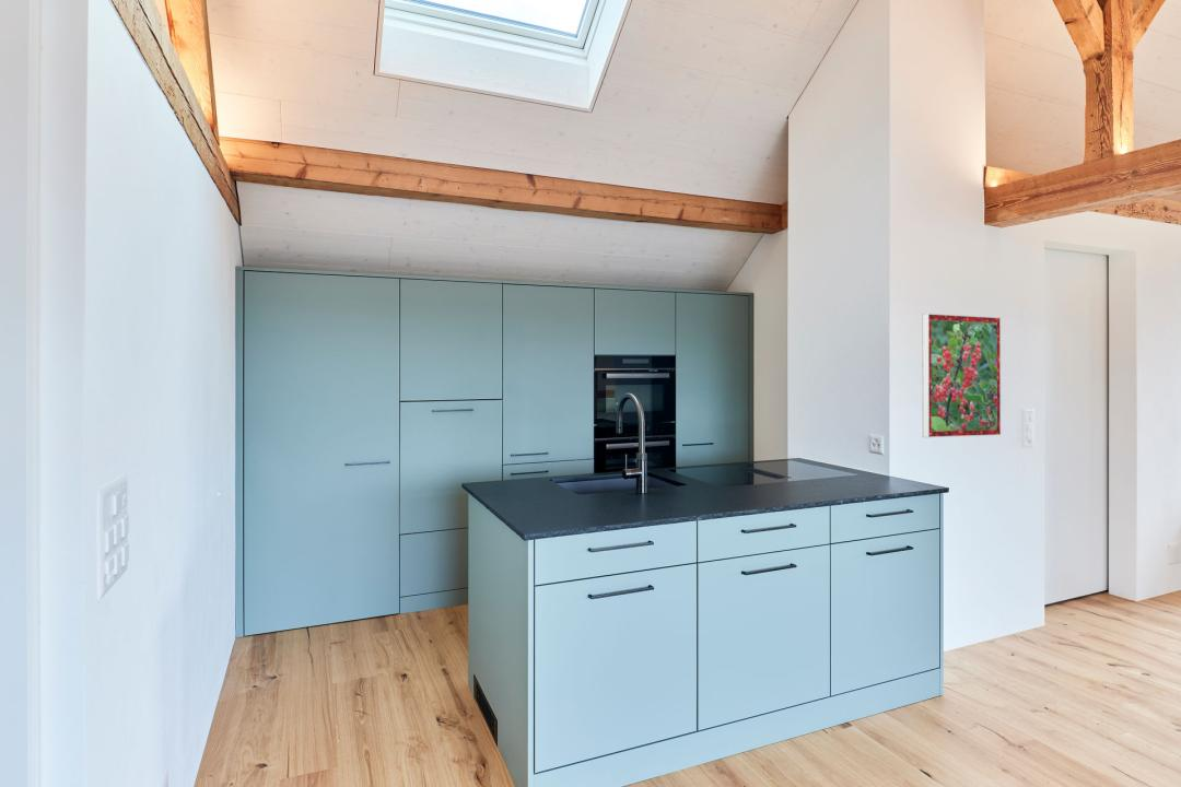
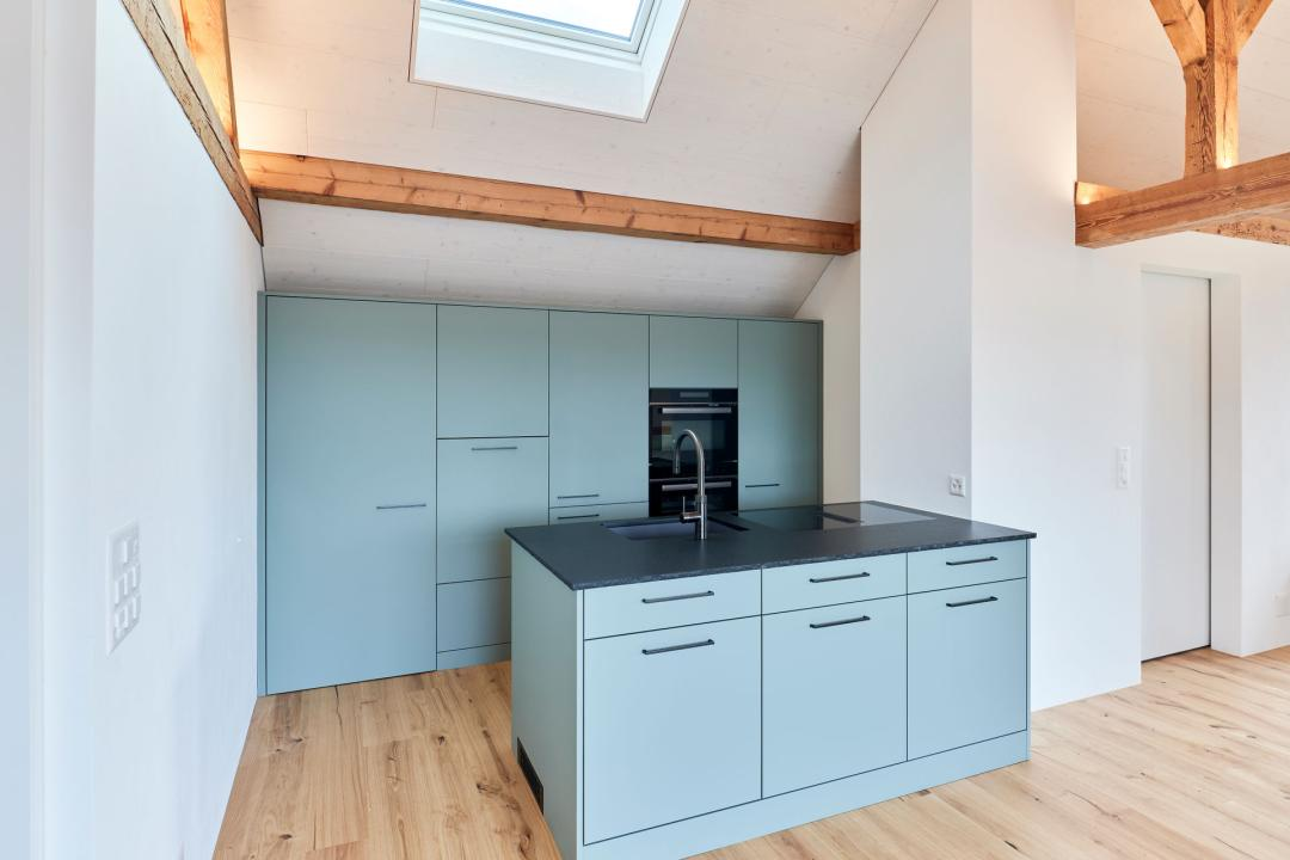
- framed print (962, 375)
